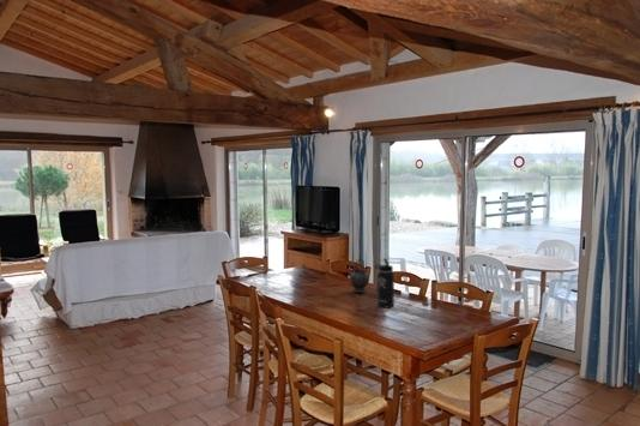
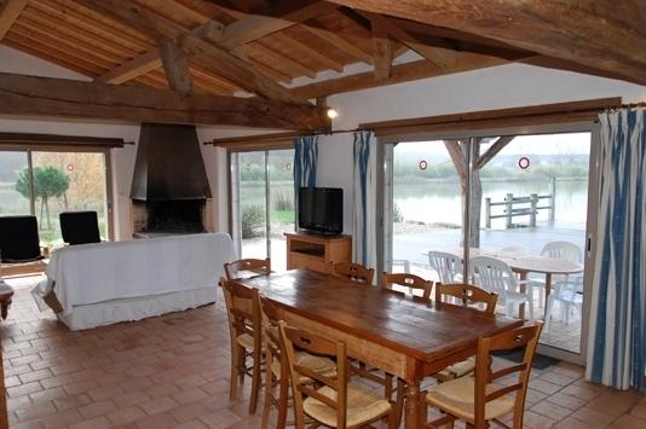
- thermos bottle (384, 281)
- teapot (357, 275)
